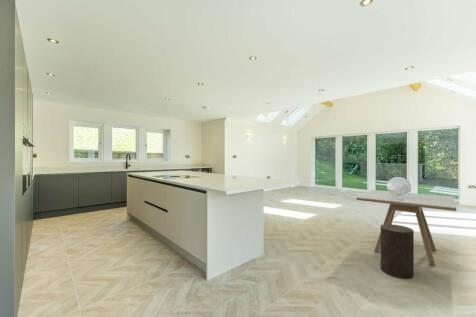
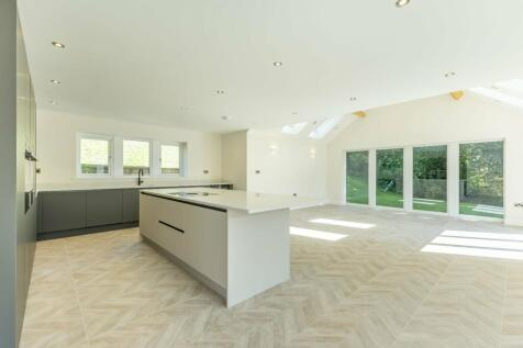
- dining table (405, 211)
- stool (396, 249)
- decorative globe (398, 186)
